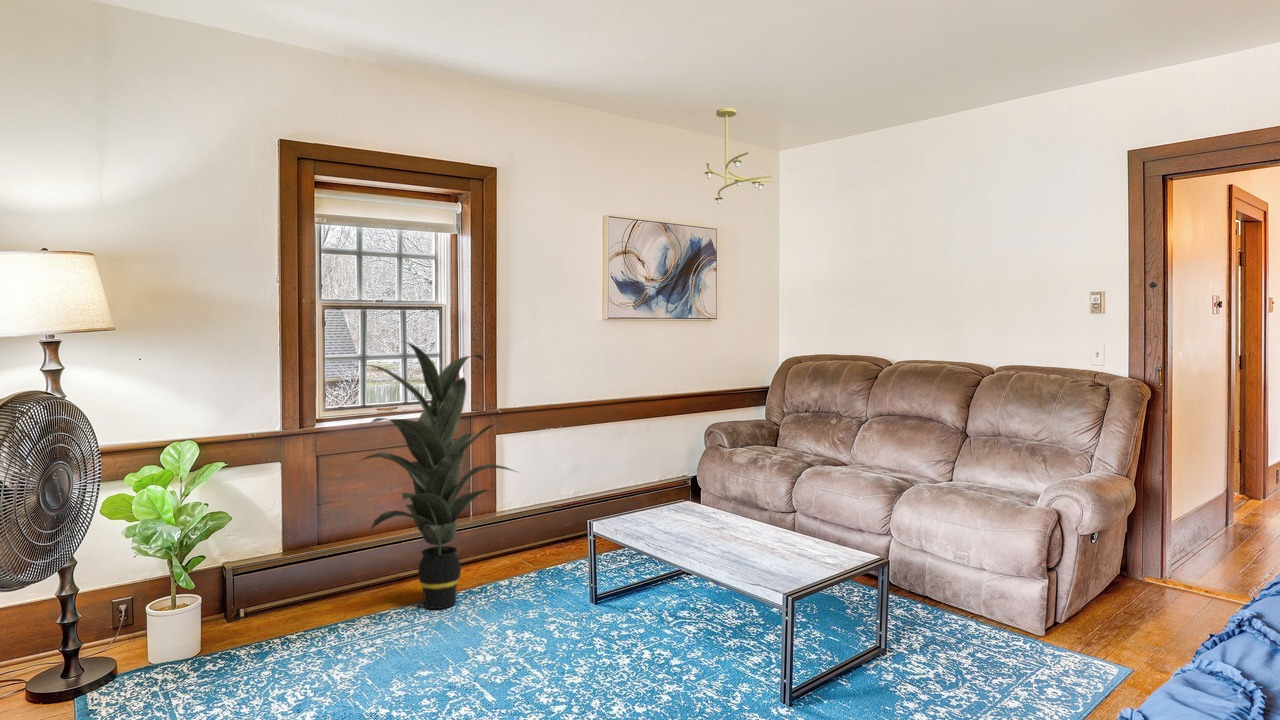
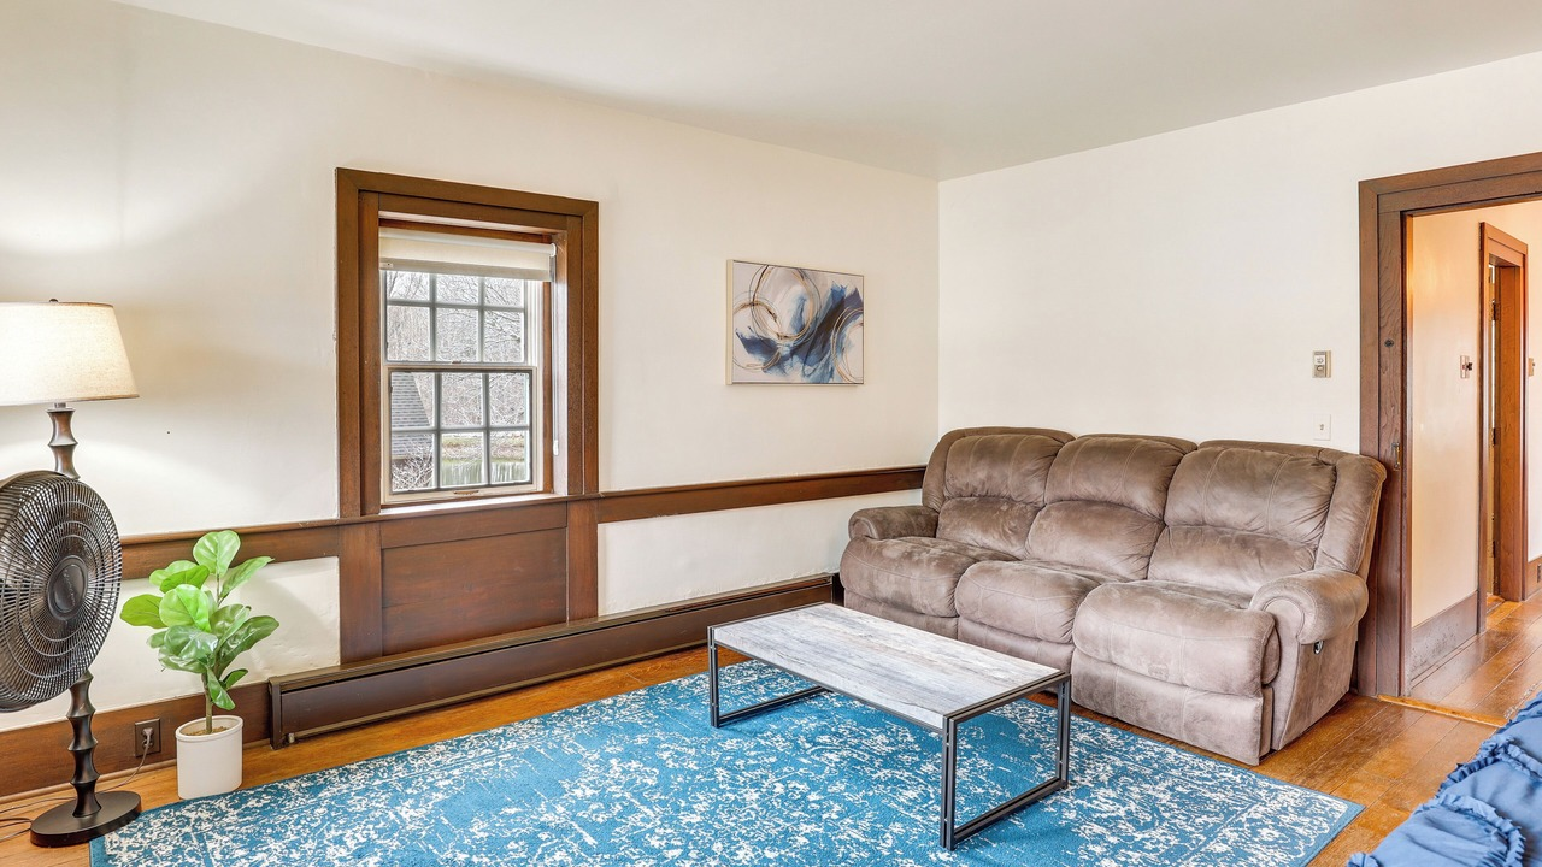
- ceiling light fixture (741, 154)
- indoor plant (427, 472)
